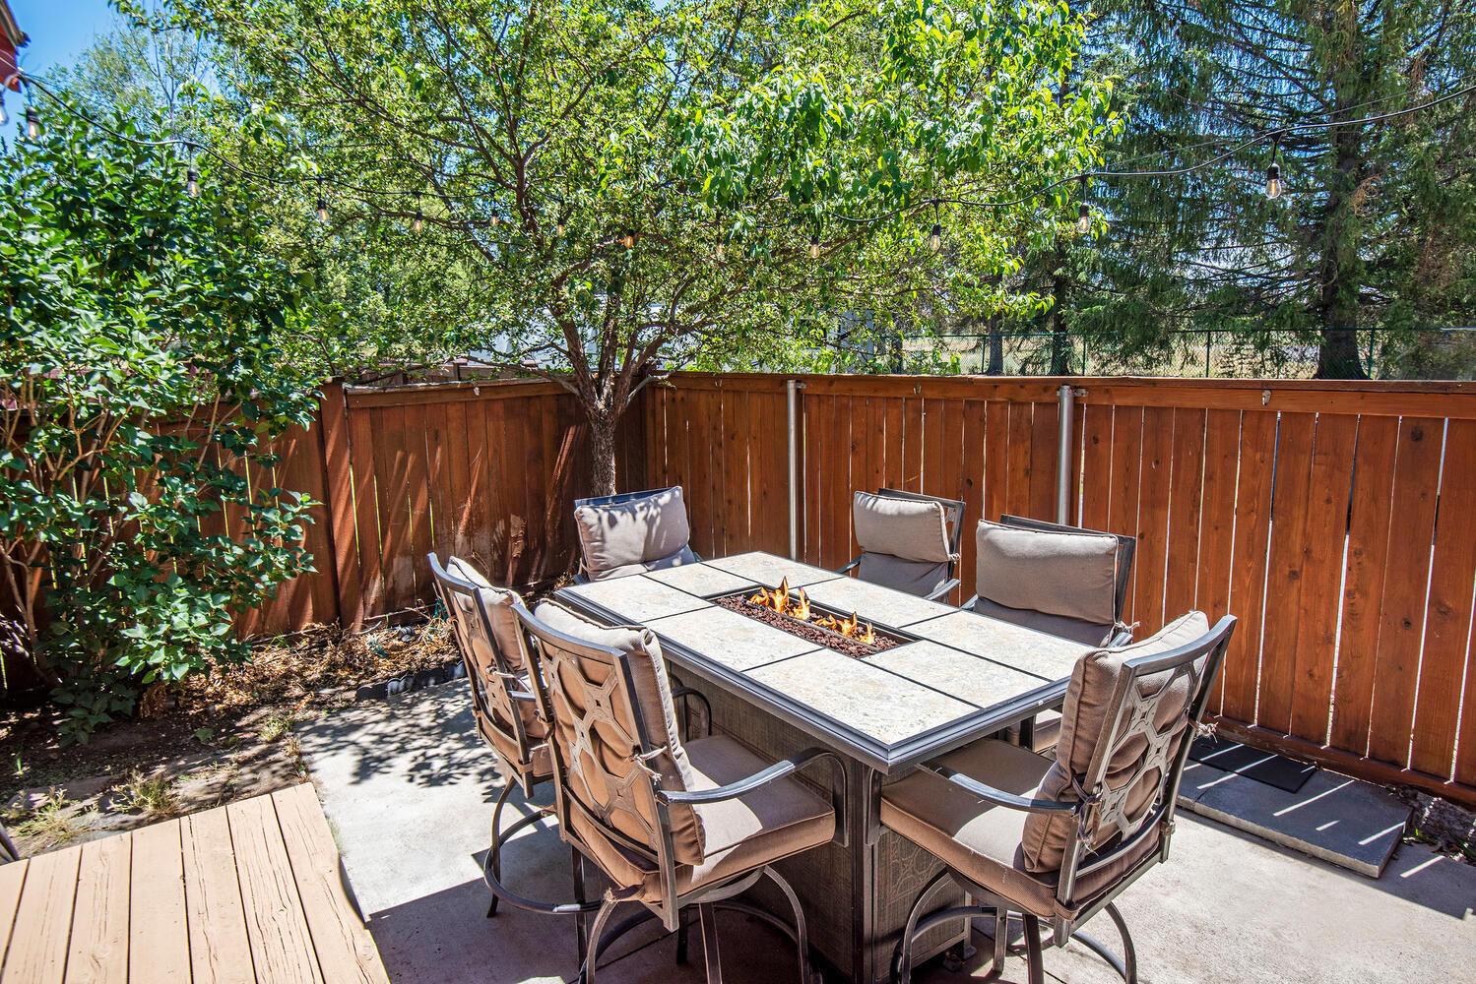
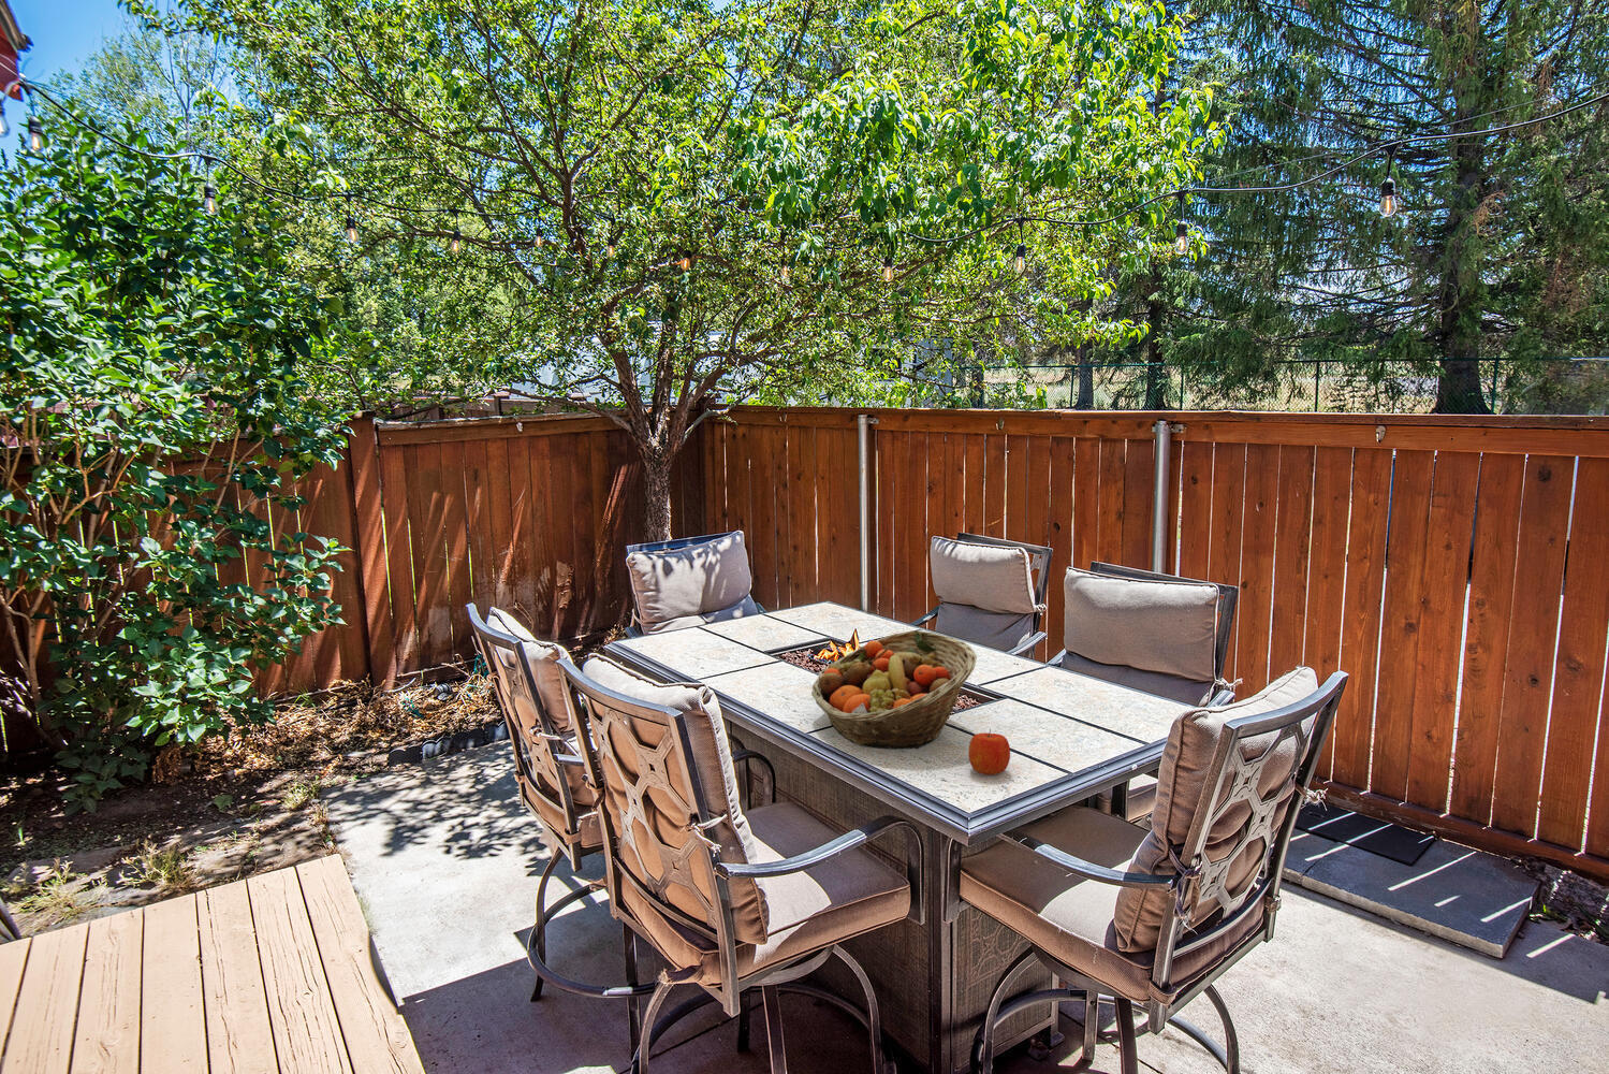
+ apple (988, 749)
+ fruit basket (893, 687)
